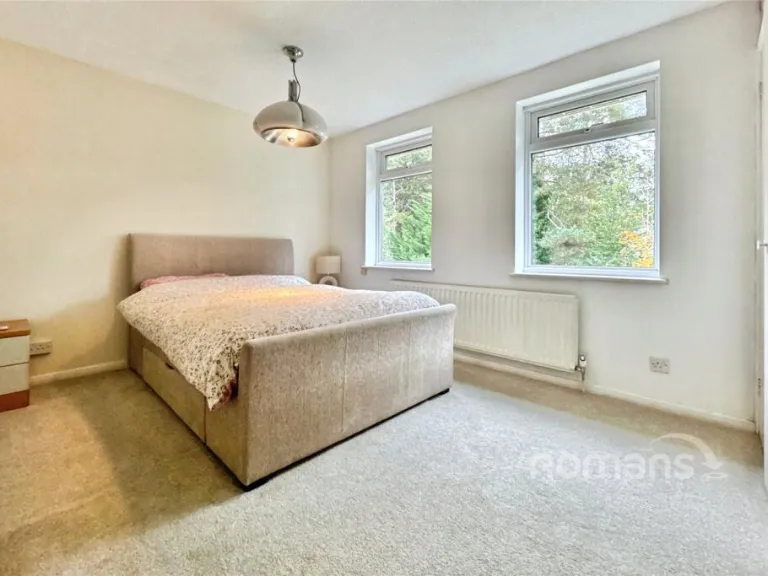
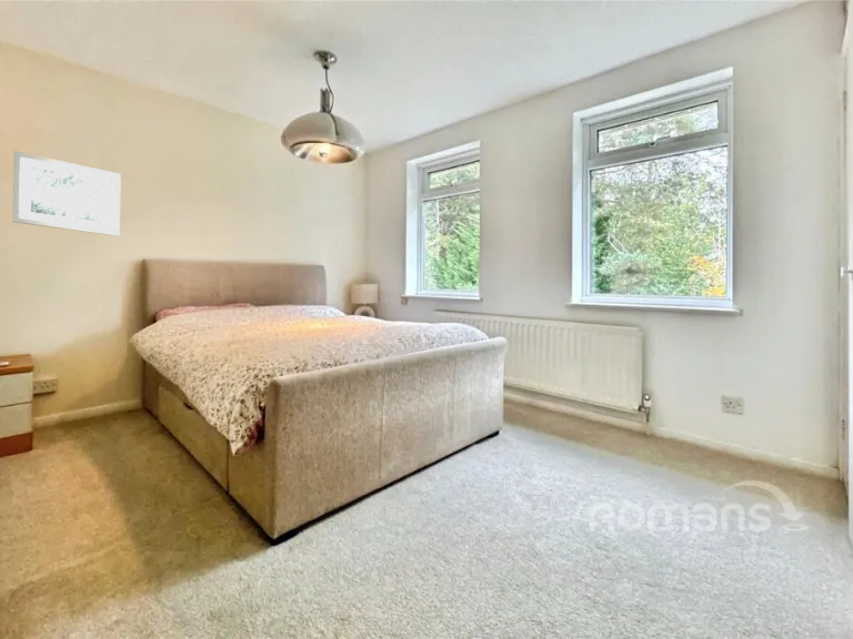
+ wall art (70, 196)
